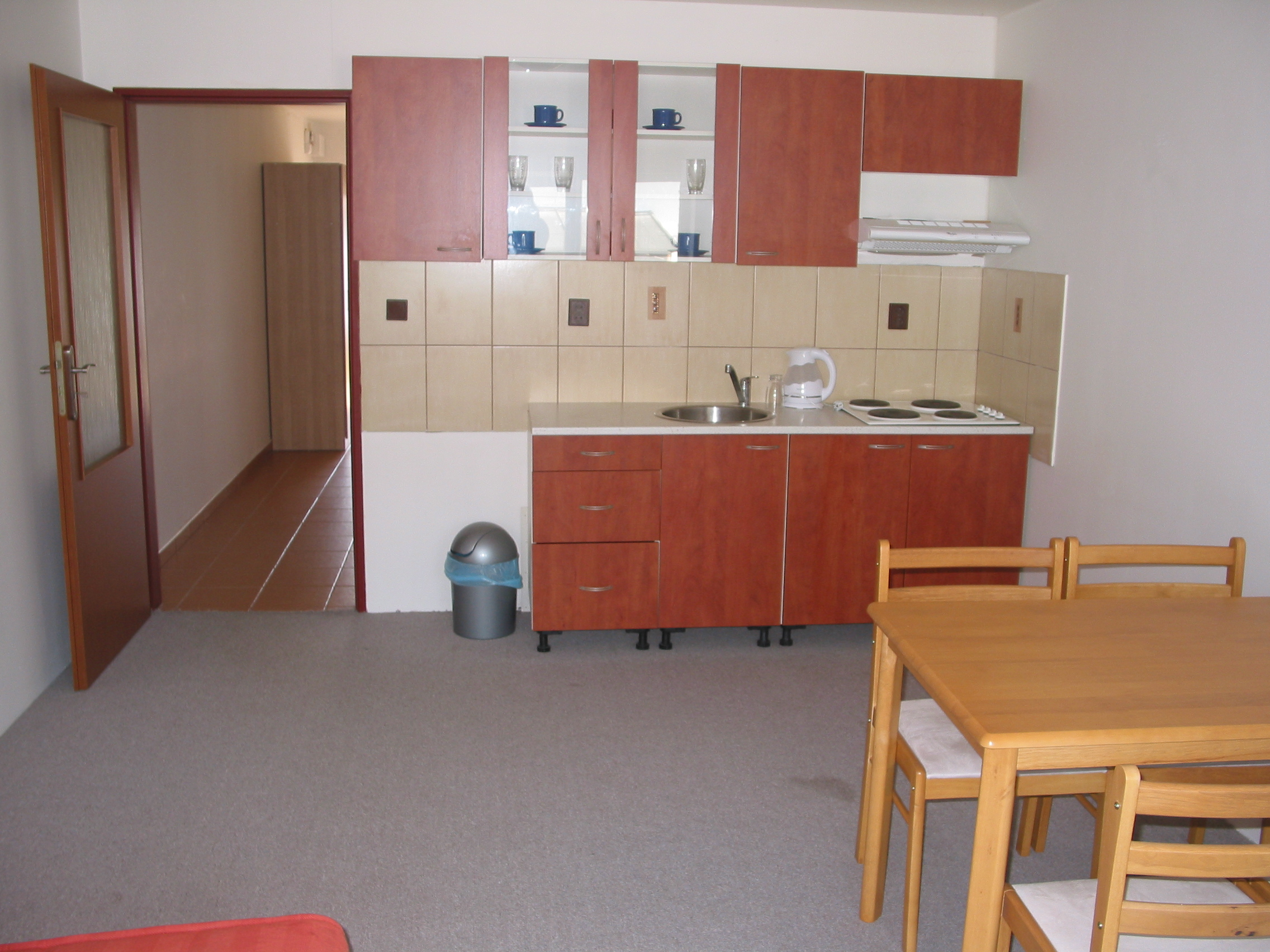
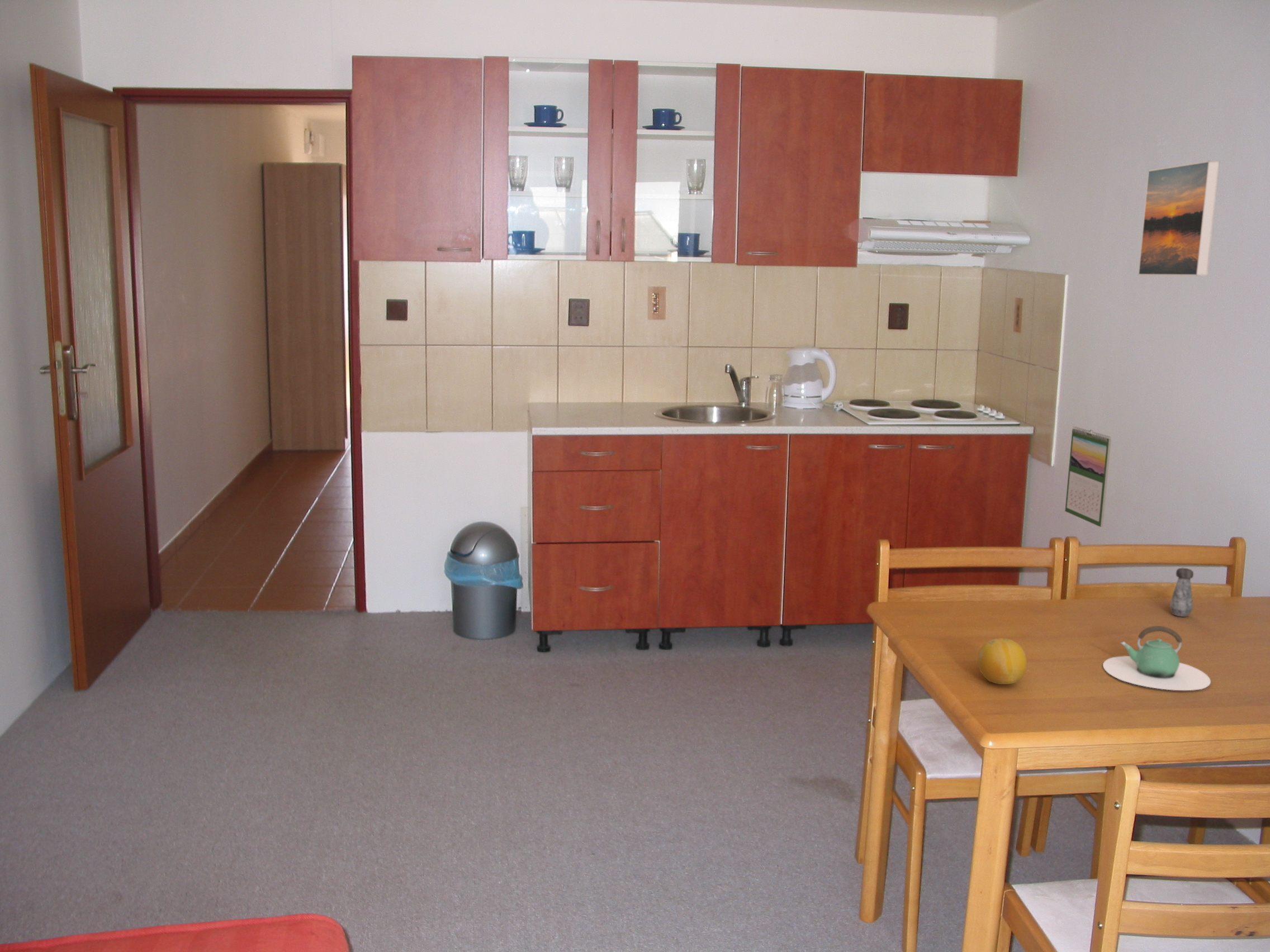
+ calendar (1087, 474)
+ fruit (1002, 661)
+ teapot (1158, 649)
+ salt shaker (1183, 592)
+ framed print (1177, 221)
